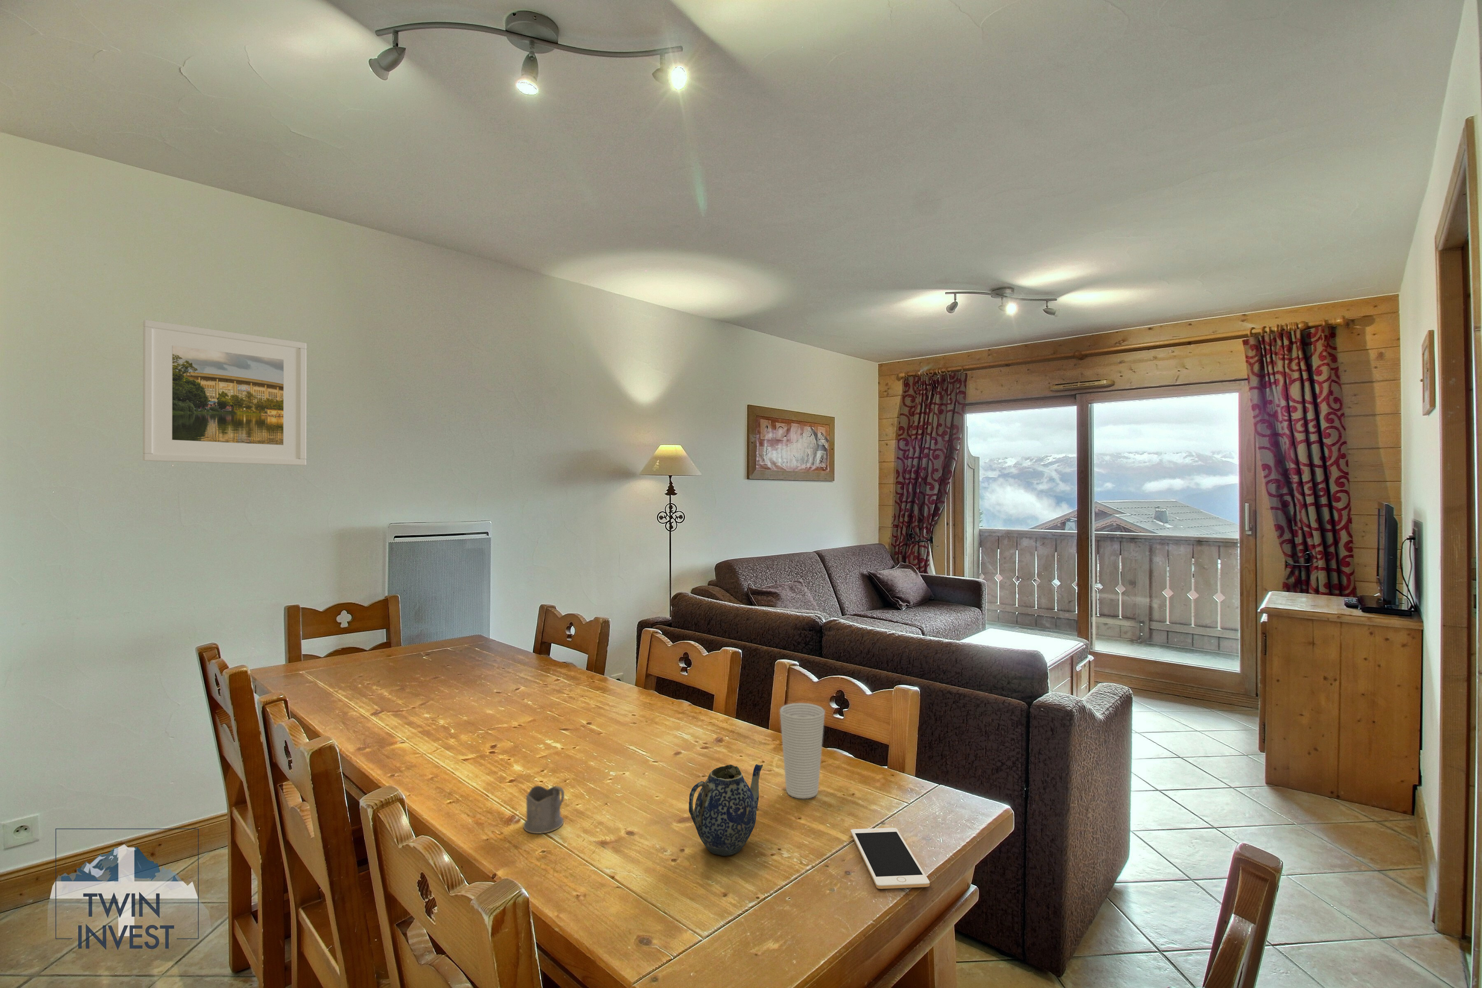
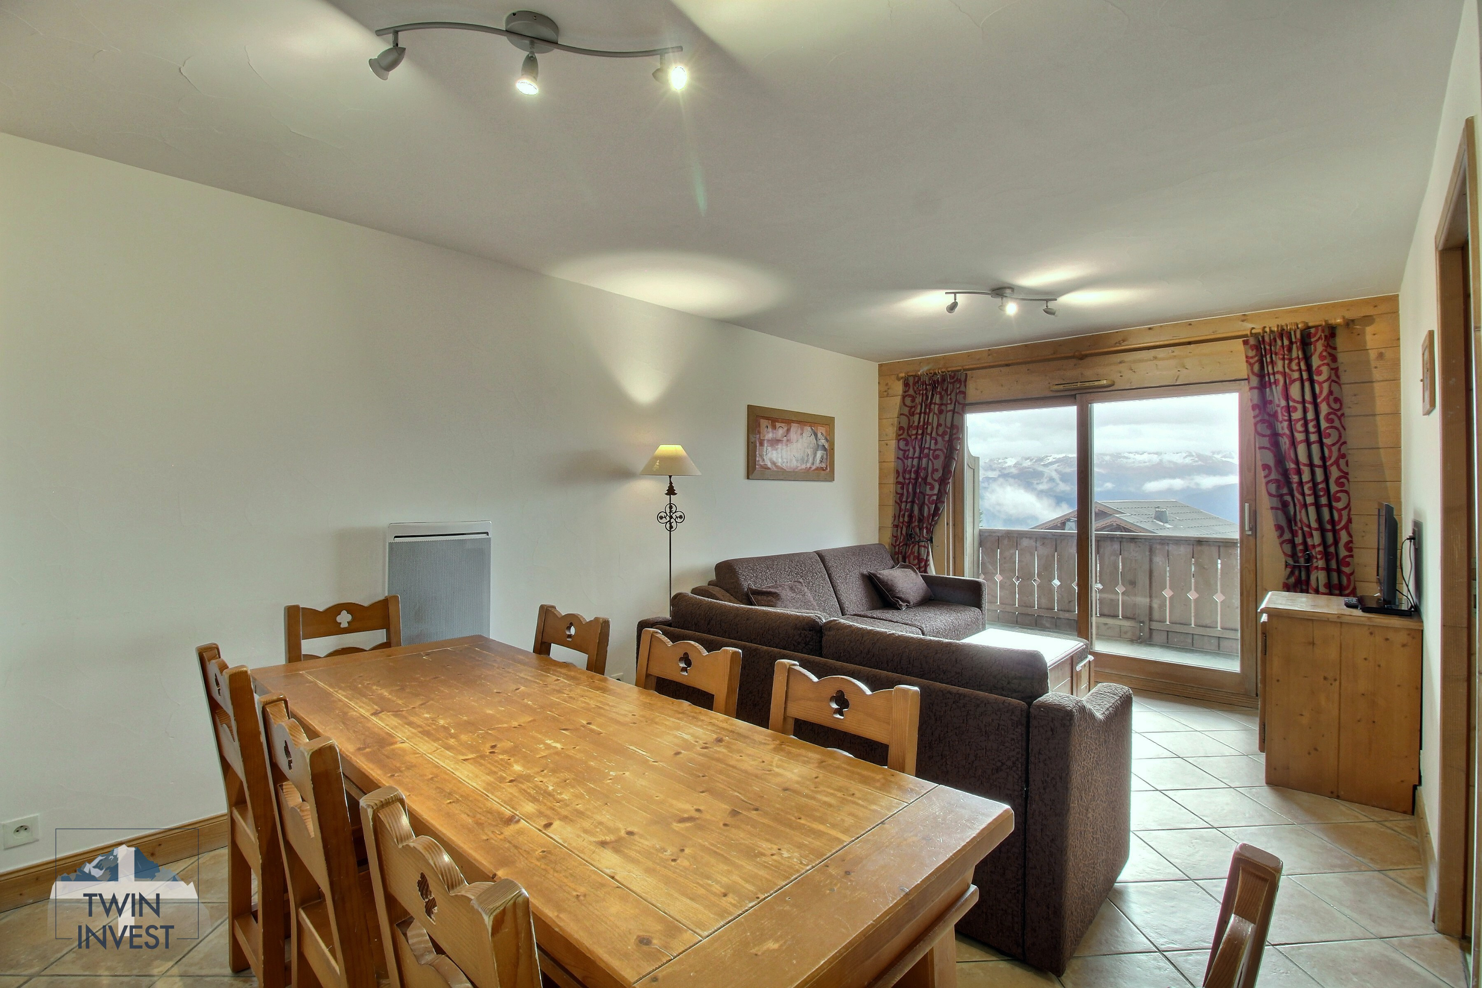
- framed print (230, 398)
- tea glass holder (546, 798)
- cup (802, 751)
- cell phone (888, 856)
- teapot (727, 806)
